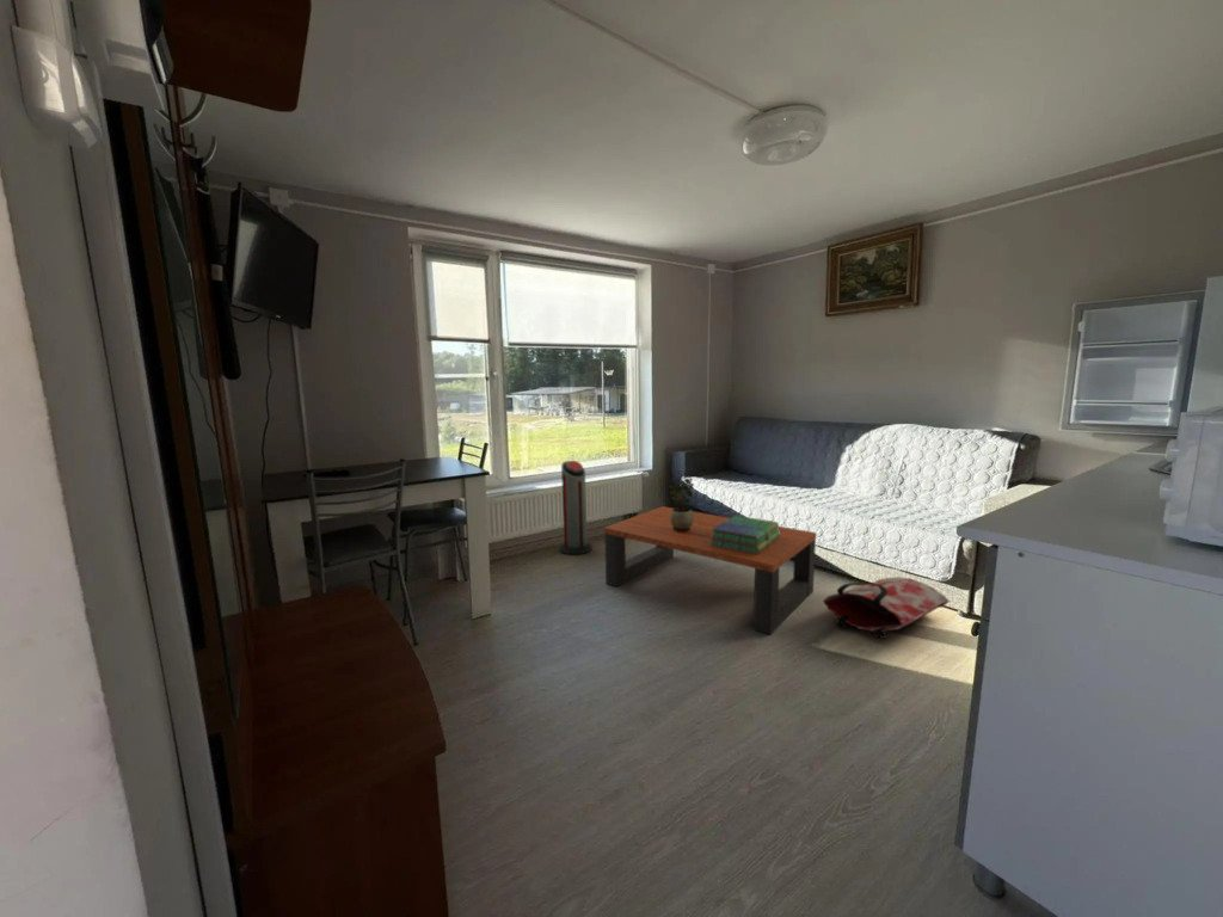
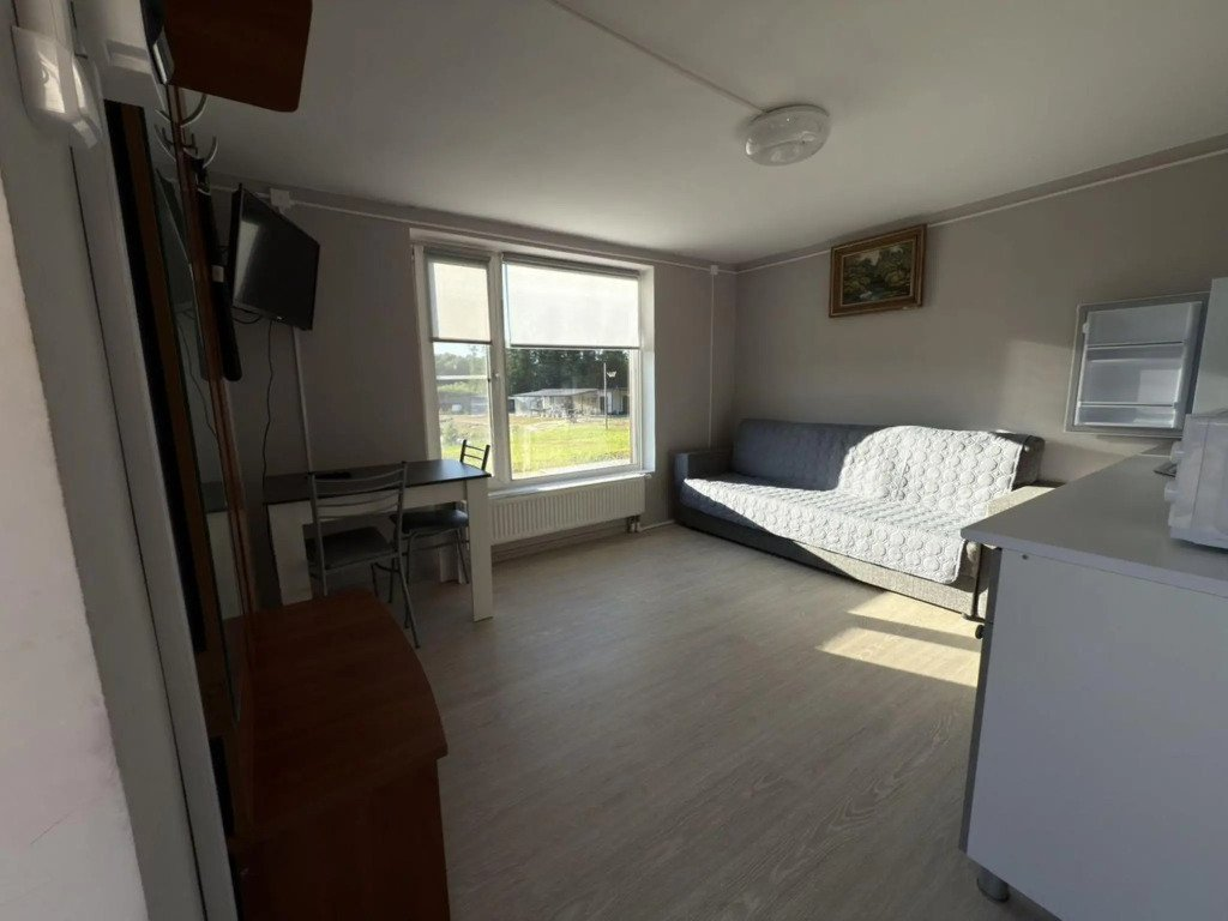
- stack of books (745, 533)
- coffee table (707, 556)
- potted plant (680, 500)
- bag (886, 598)
- air purifier (574, 505)
